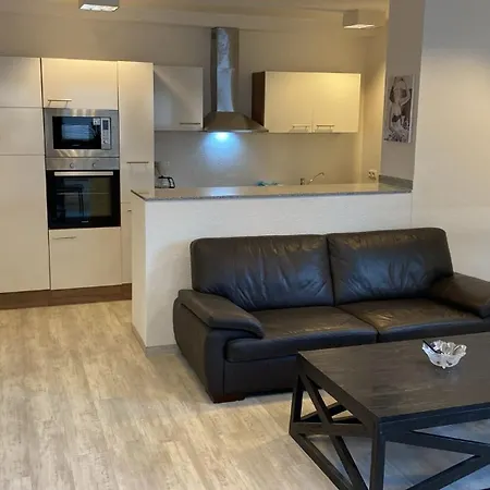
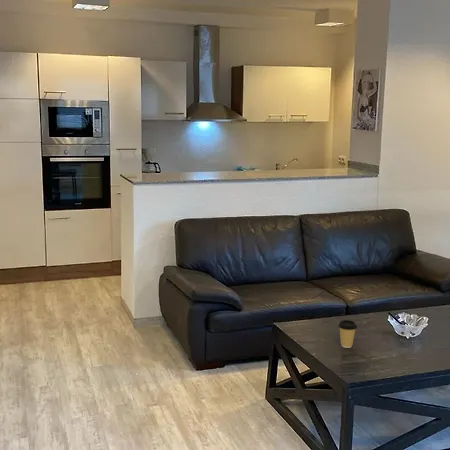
+ coffee cup (347, 334)
